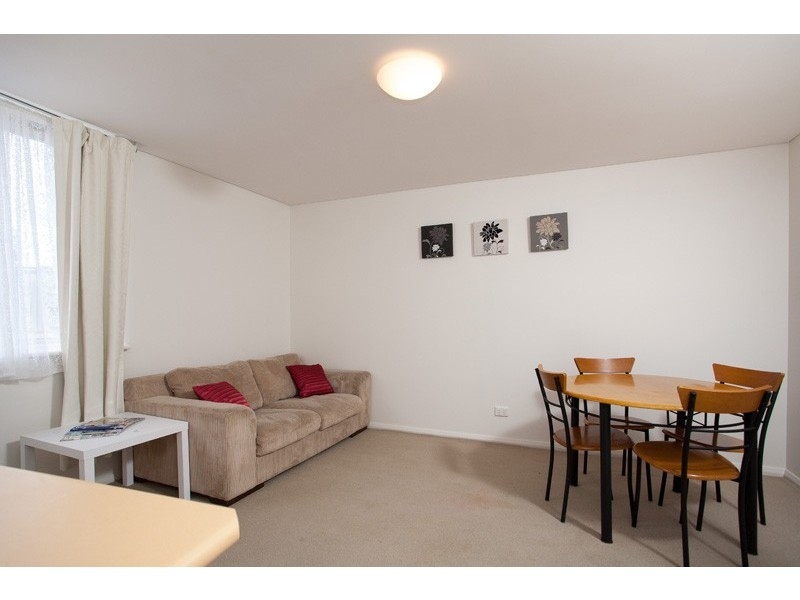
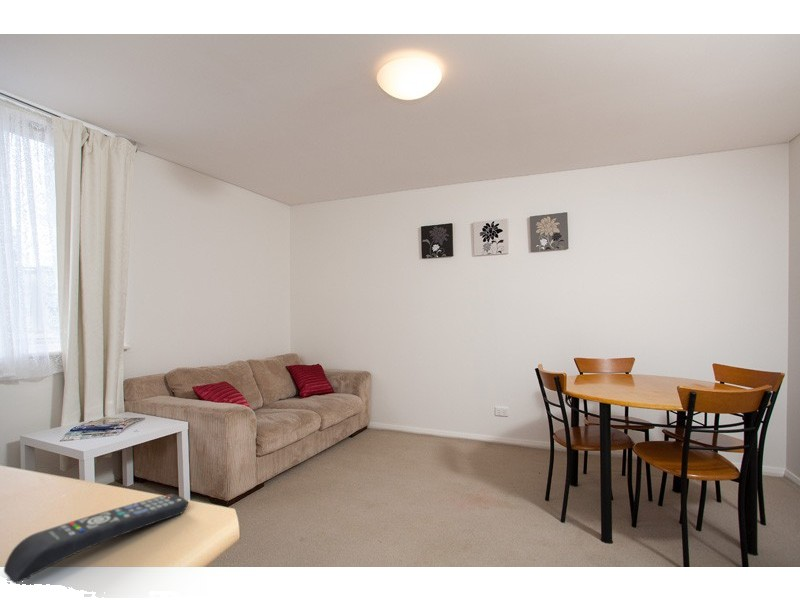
+ remote control (107, 526)
